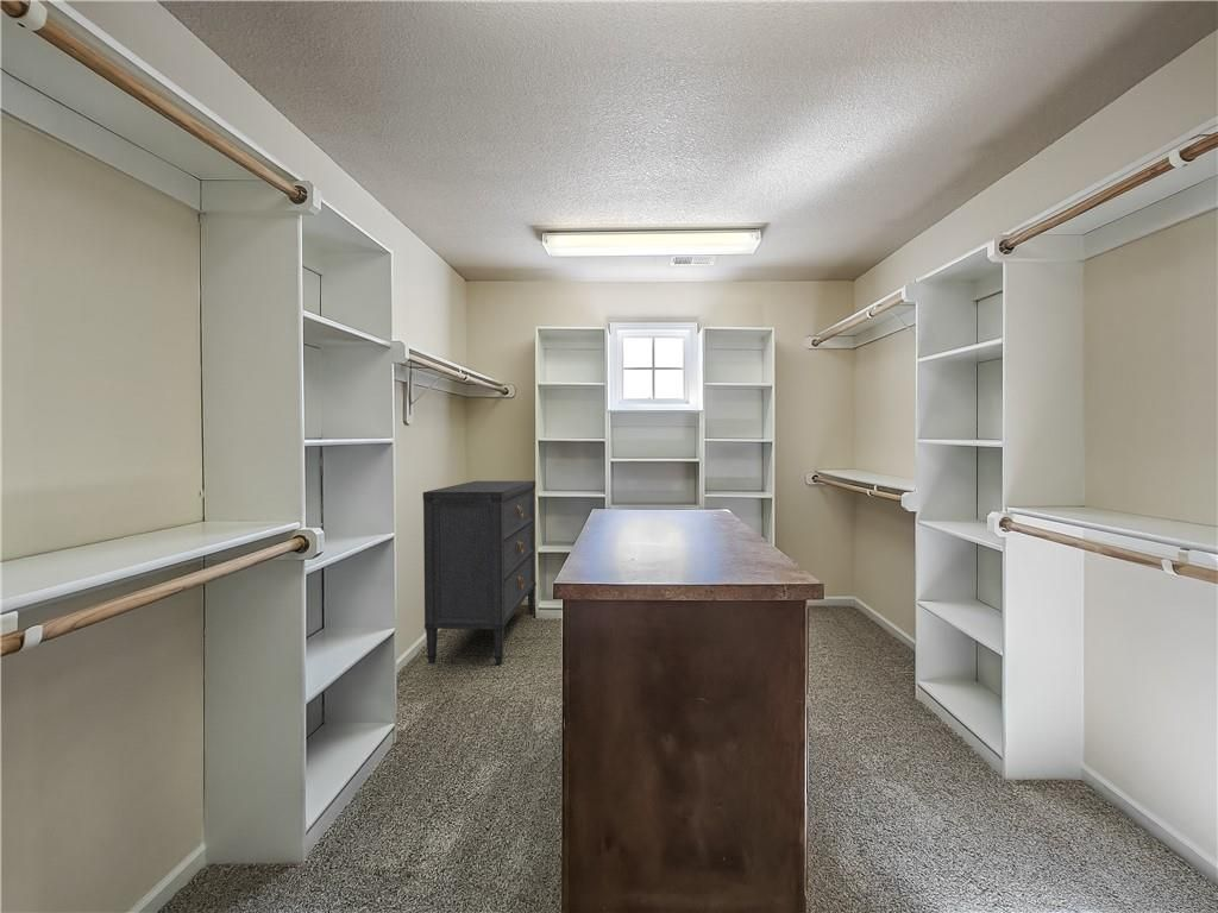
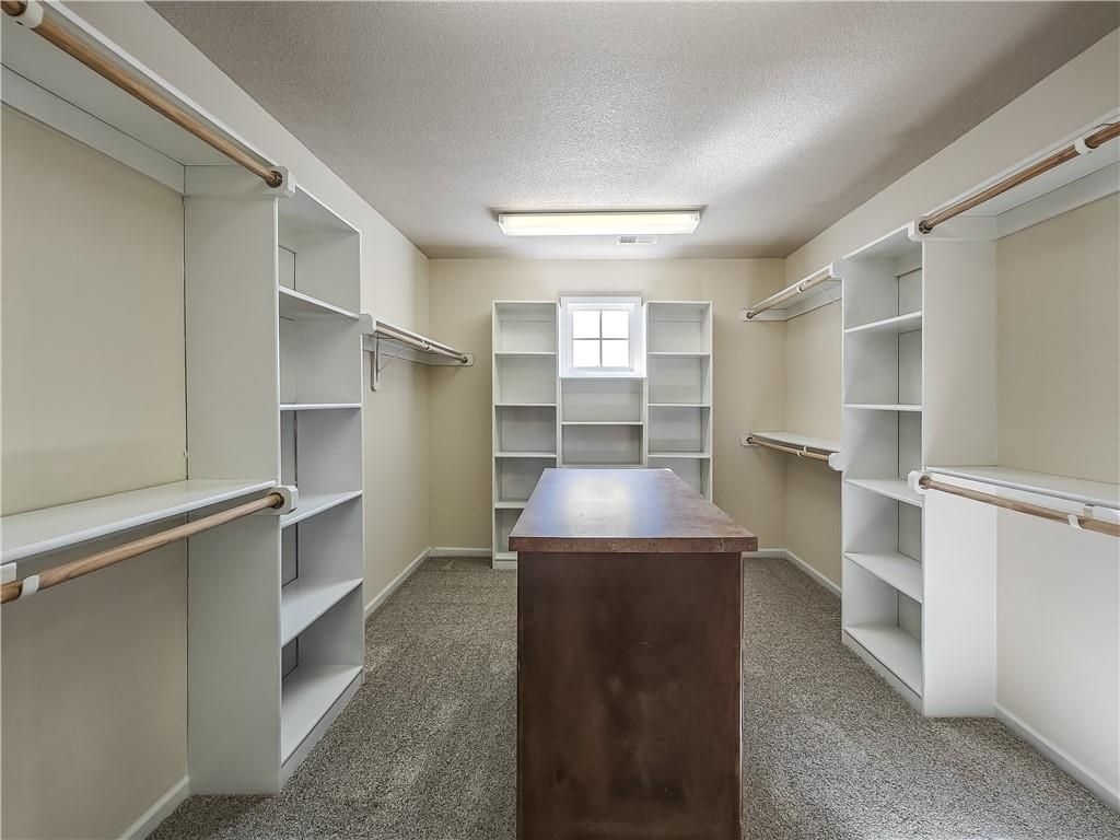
- dresser (488, 560)
